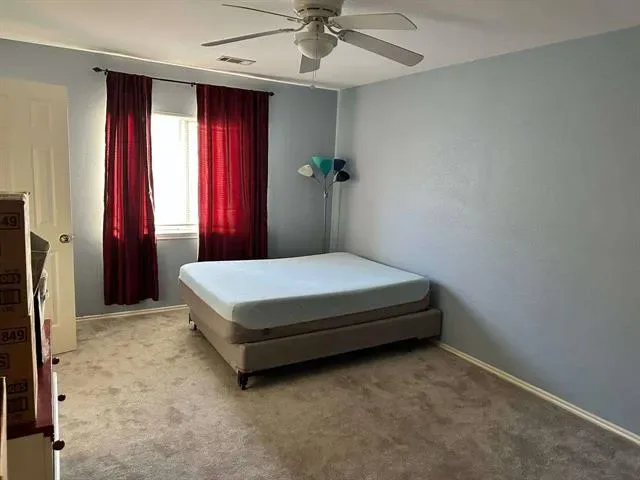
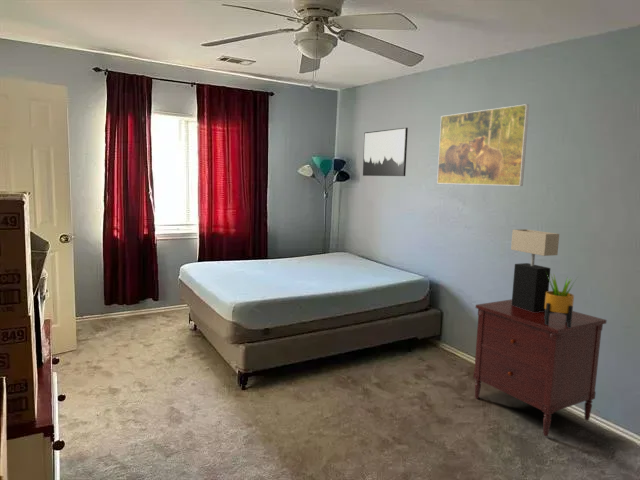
+ table lamp (532, 269)
+ potted plant (559, 297)
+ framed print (478, 148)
+ dresser (533, 361)
+ wall art (383, 153)
